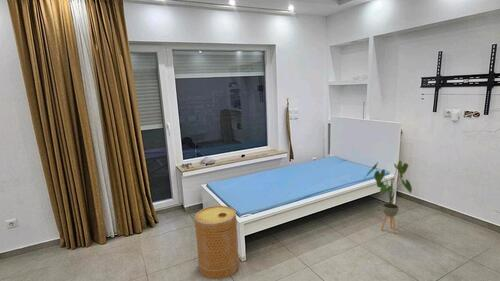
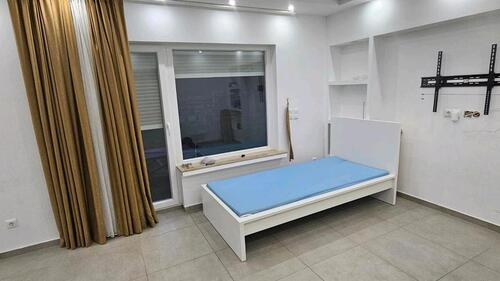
- basket (217, 240)
- house plant (387, 195)
